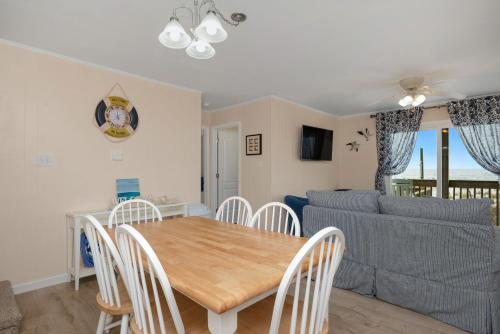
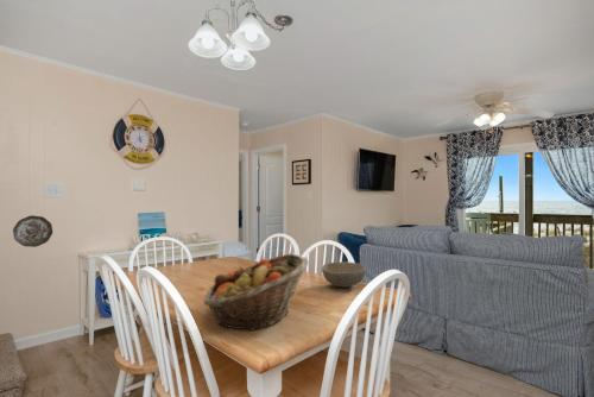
+ bowl (343, 275)
+ fruit basket (257, 285)
+ decorative plate (33, 231)
